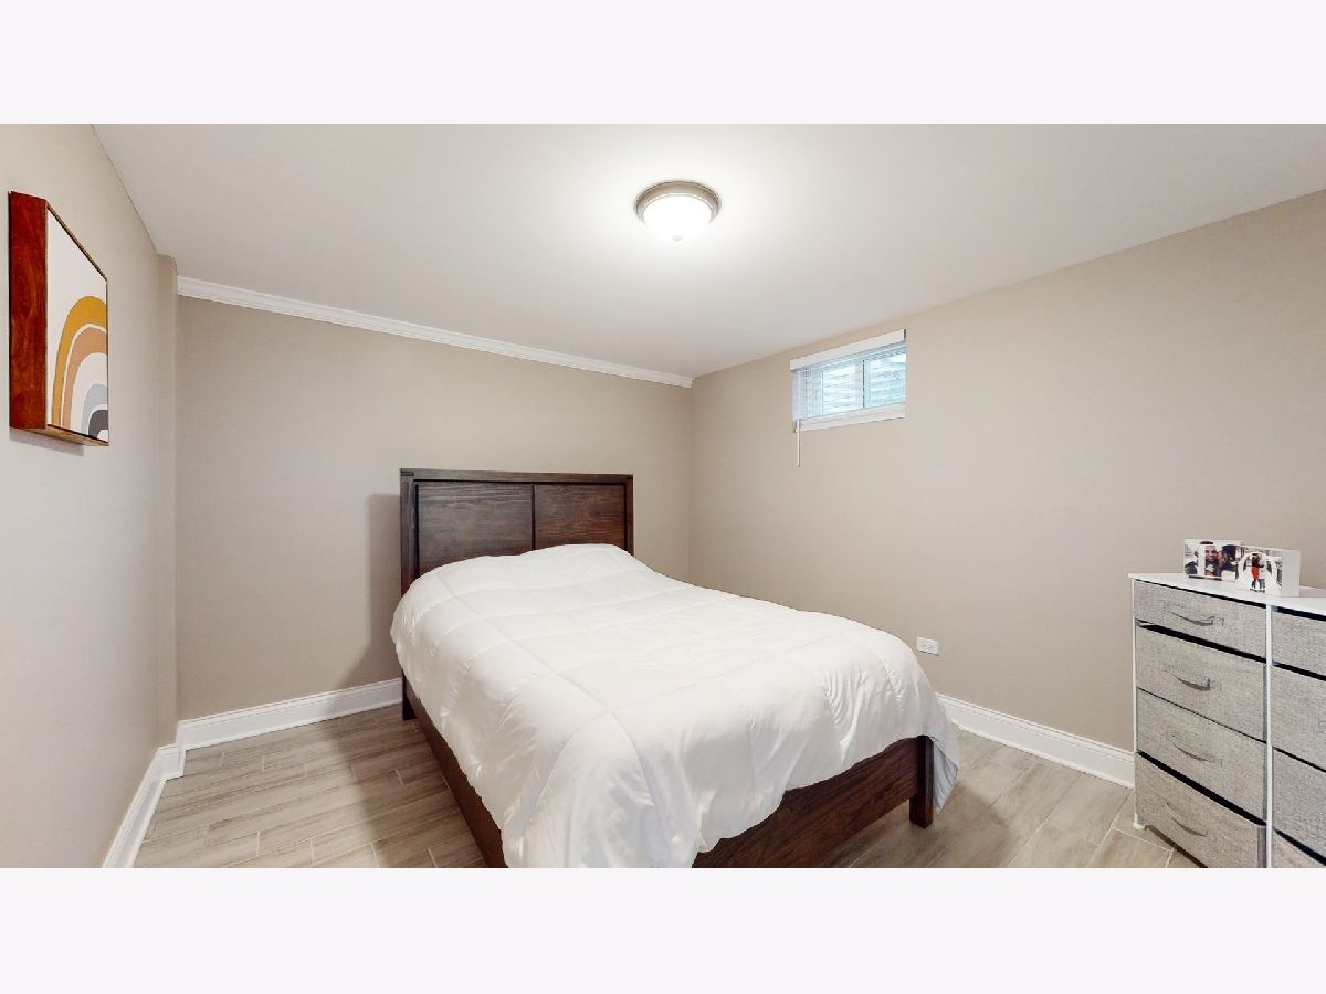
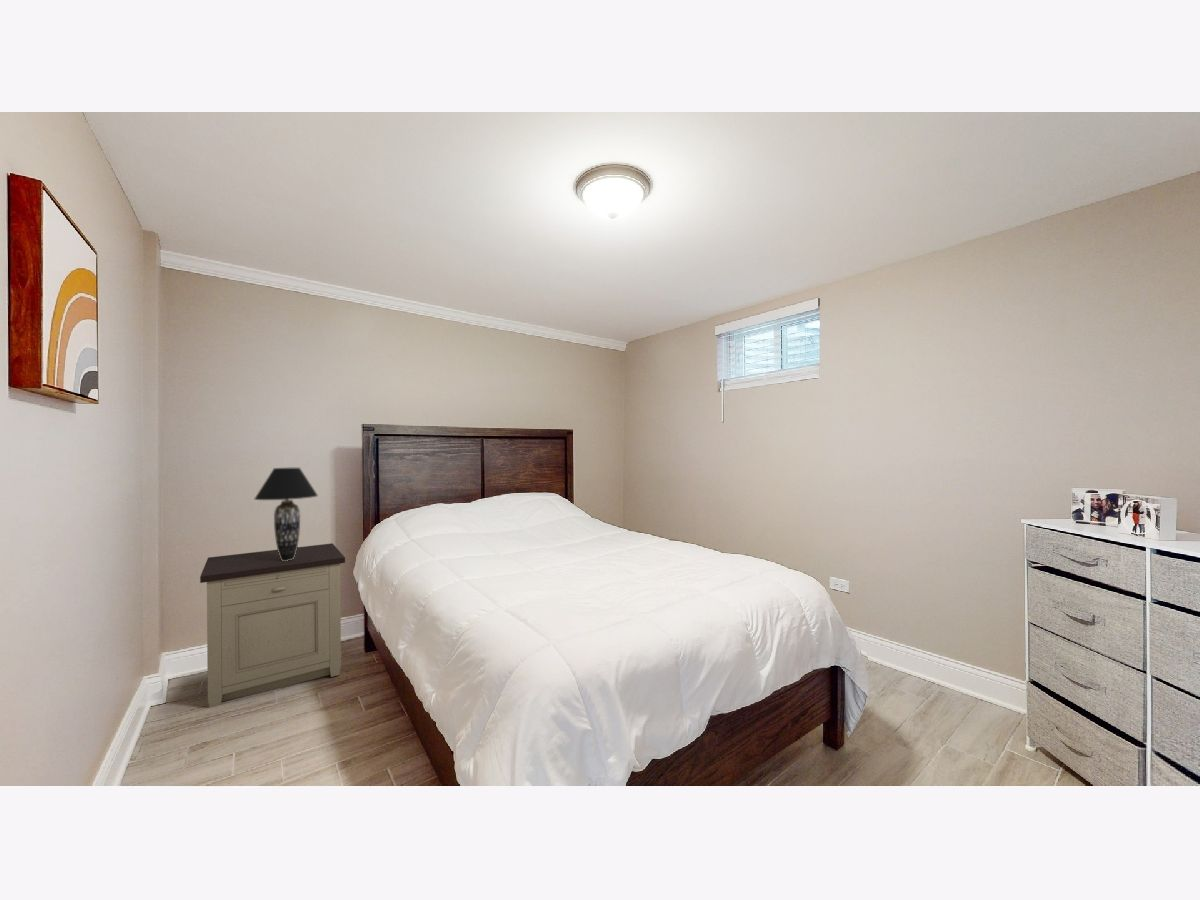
+ table lamp (287, 513)
+ nightstand (276, 615)
